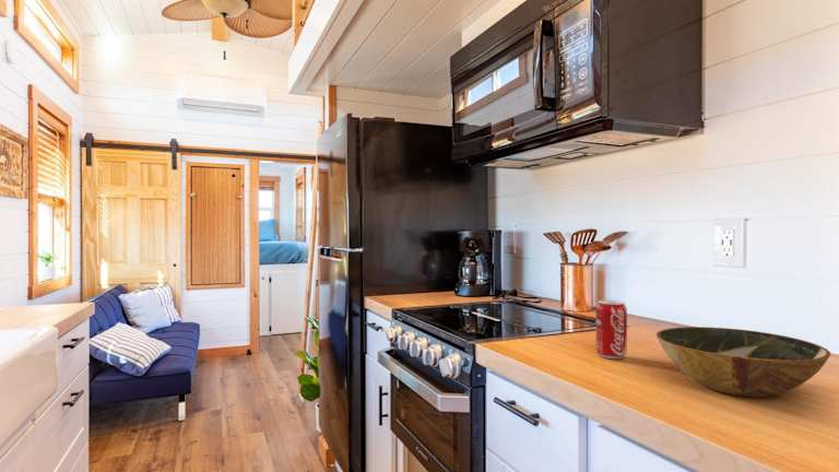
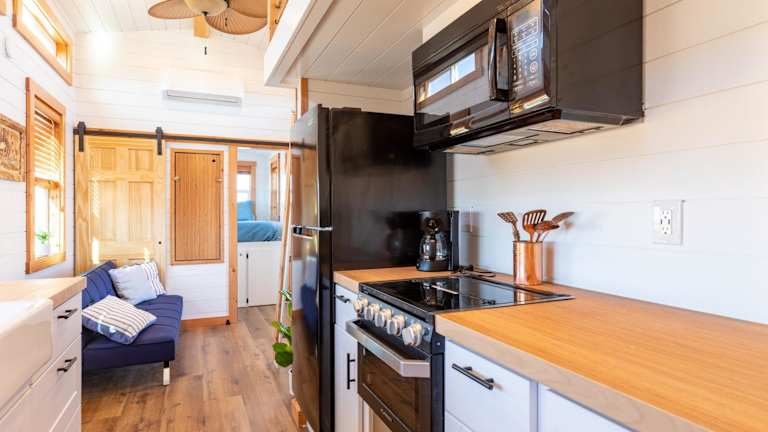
- beverage can (611, 329)
- bowl (735, 363)
